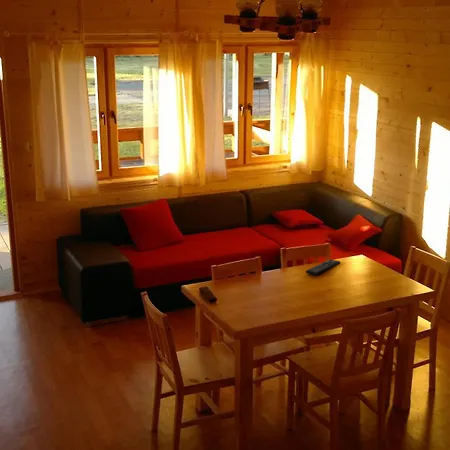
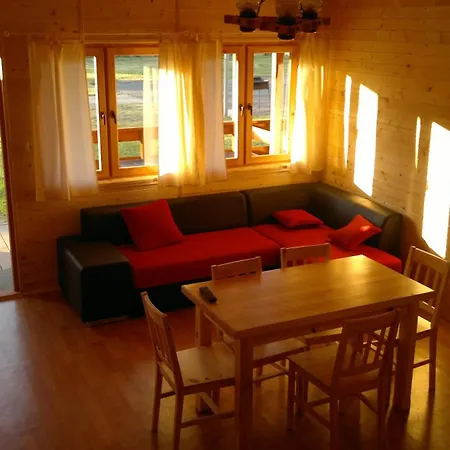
- remote control (323, 266)
